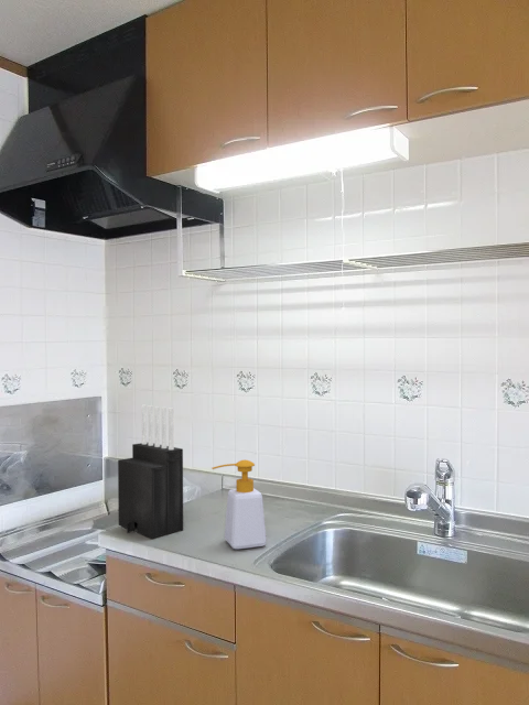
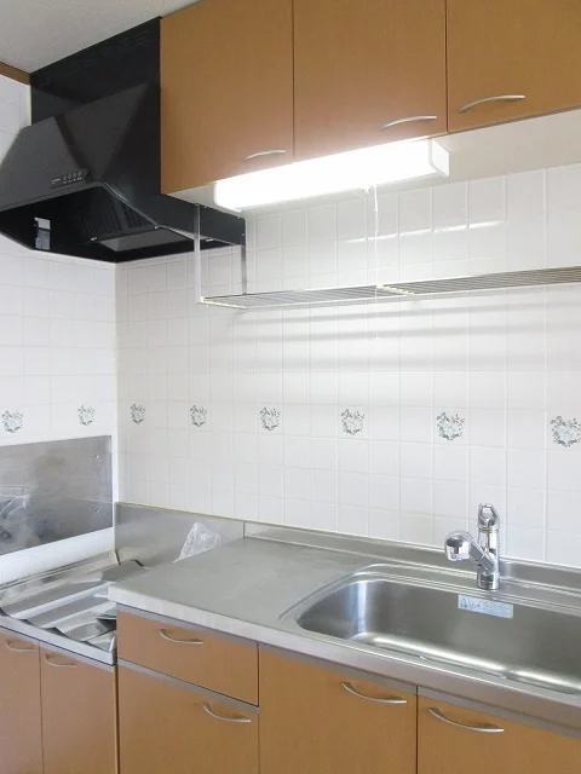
- knife block (147, 467)
- soap bottle (237, 502)
